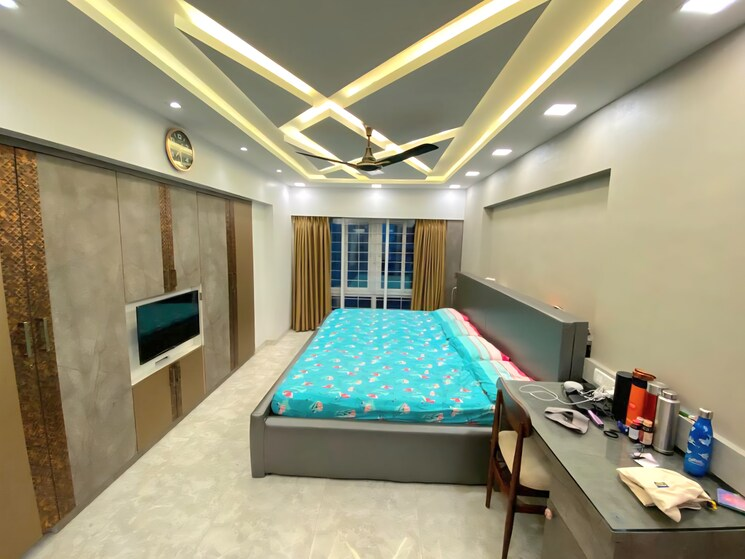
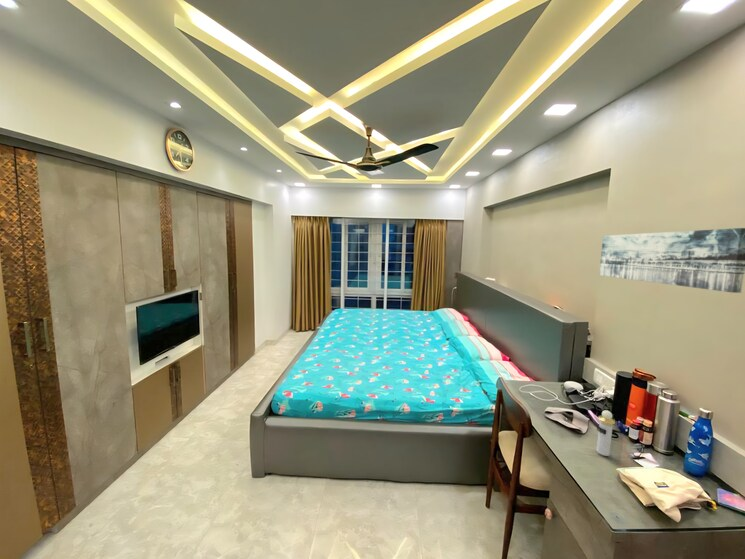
+ perfume bottle (605, 432)
+ wall art (656, 257)
